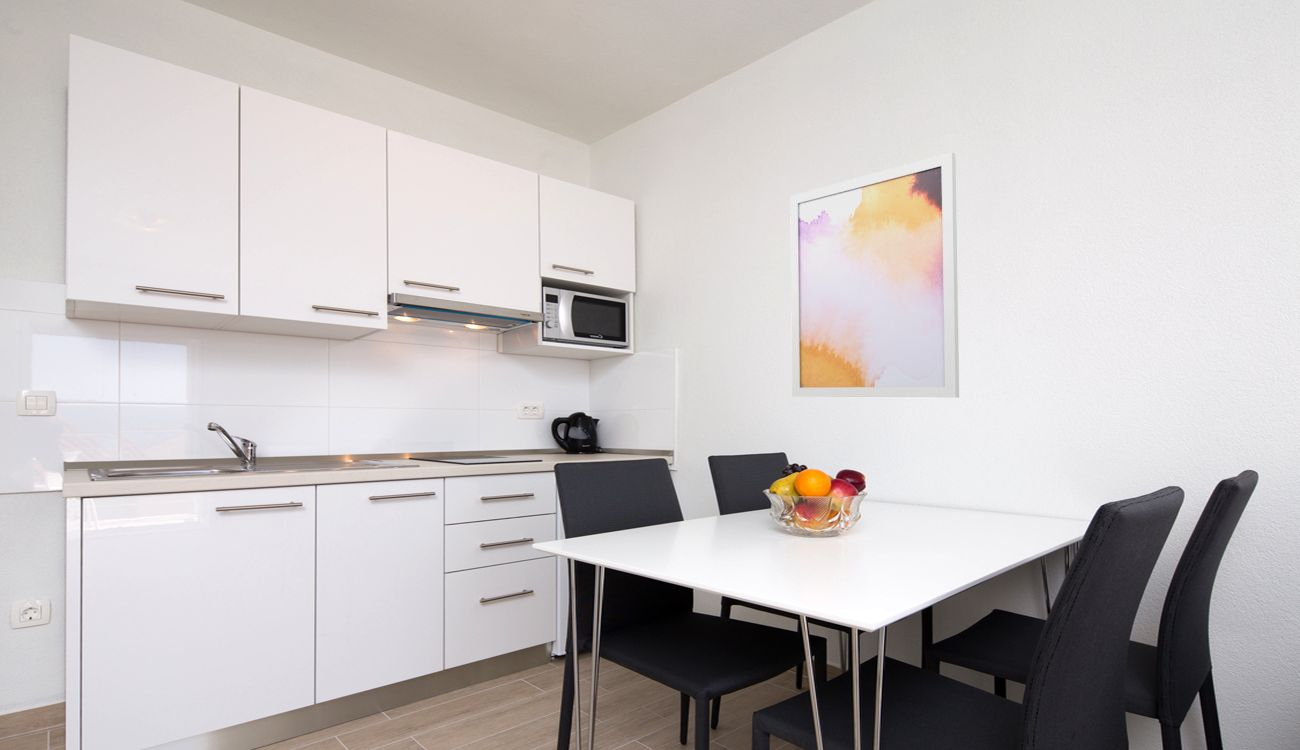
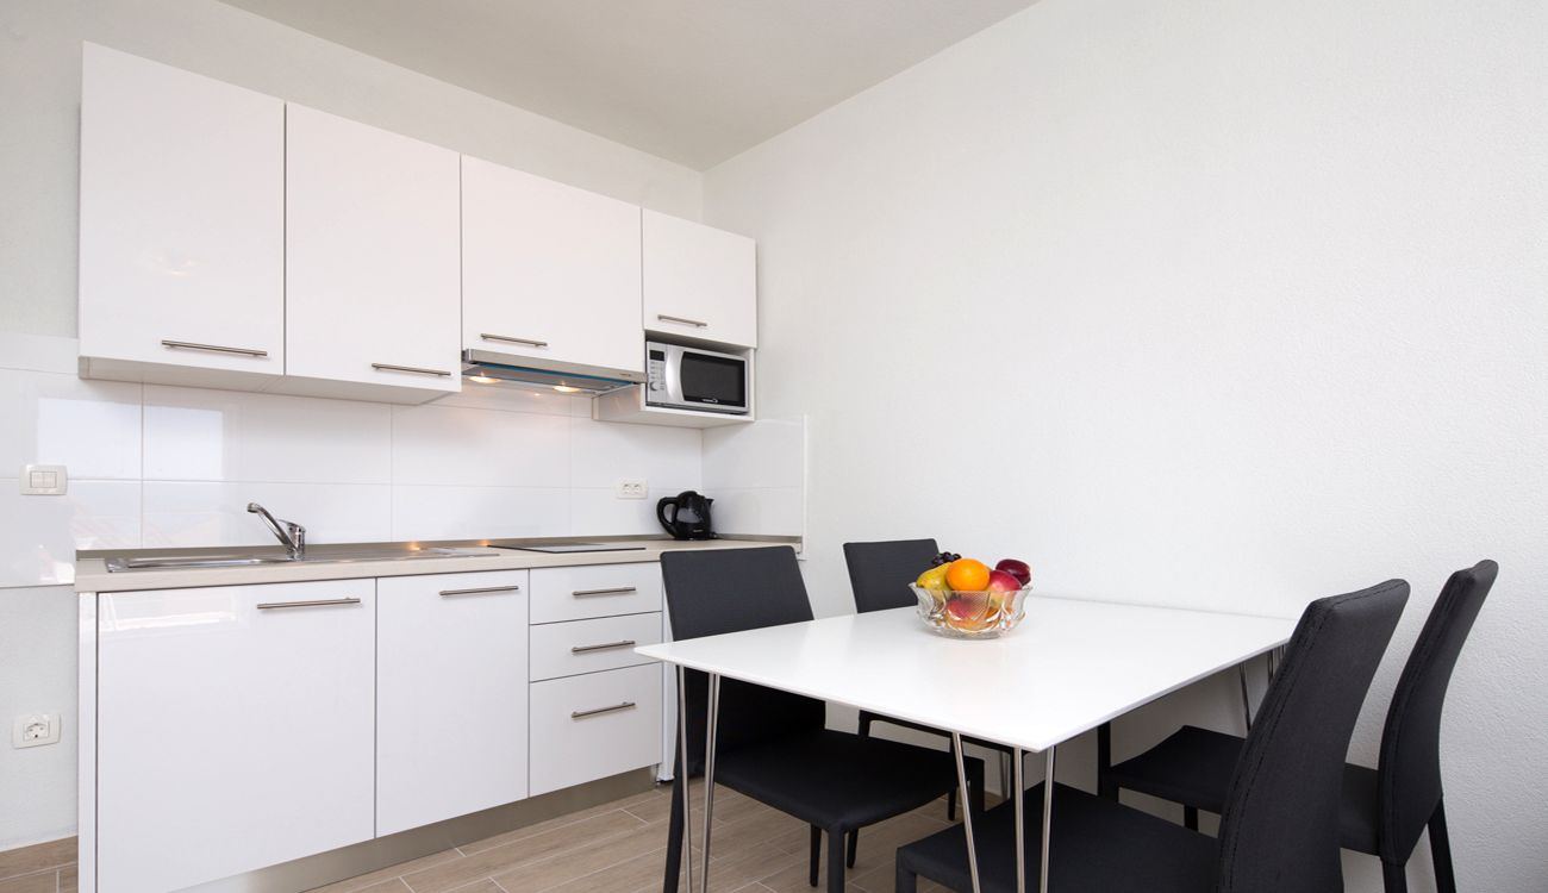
- wall art (866, 286)
